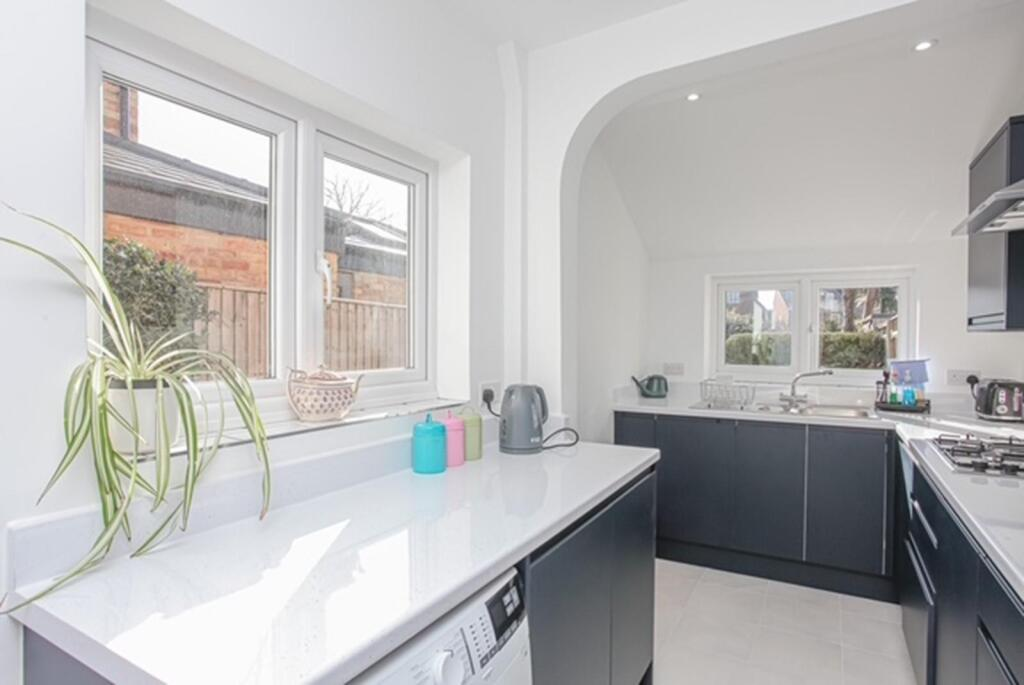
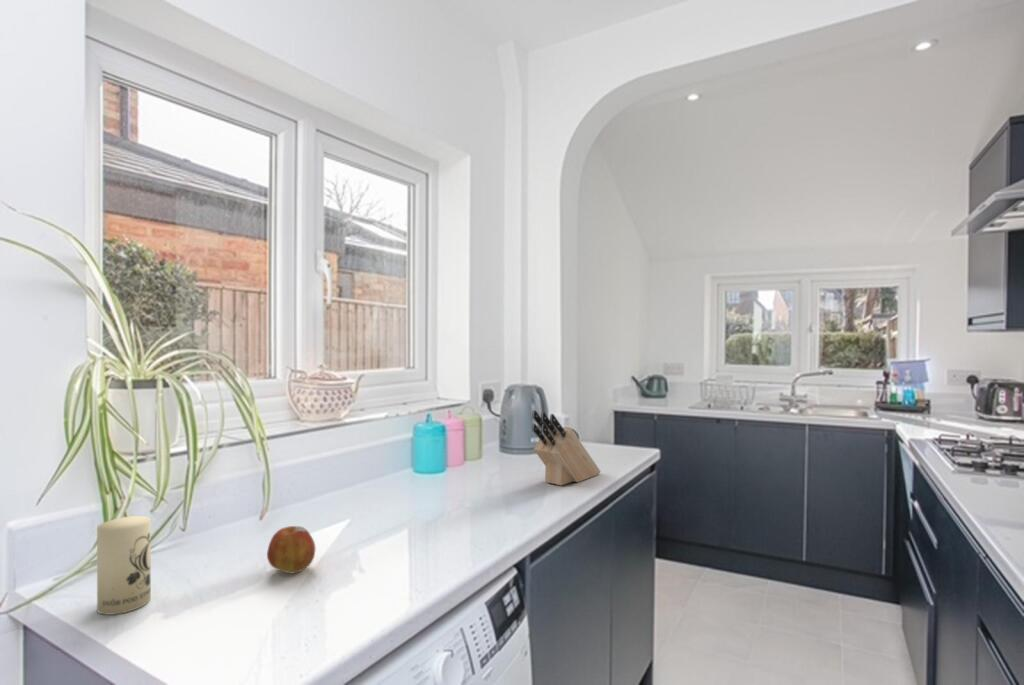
+ knife block (564, 443)
+ apple (291, 548)
+ candle (124, 563)
